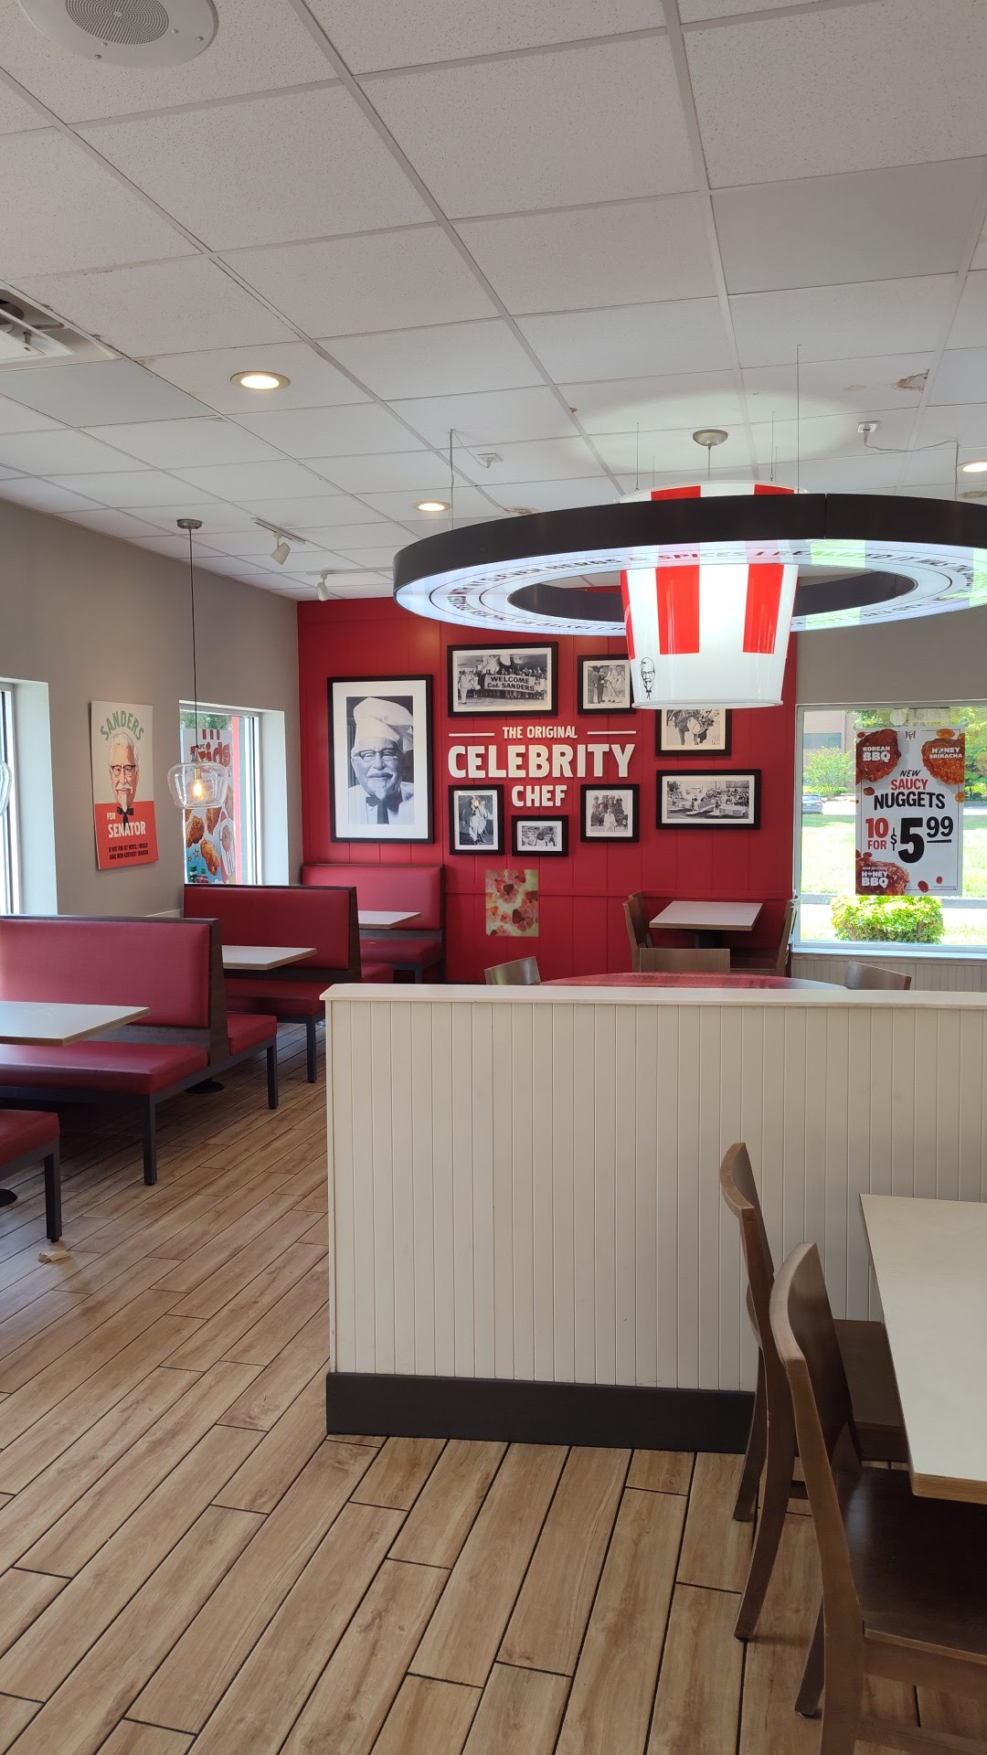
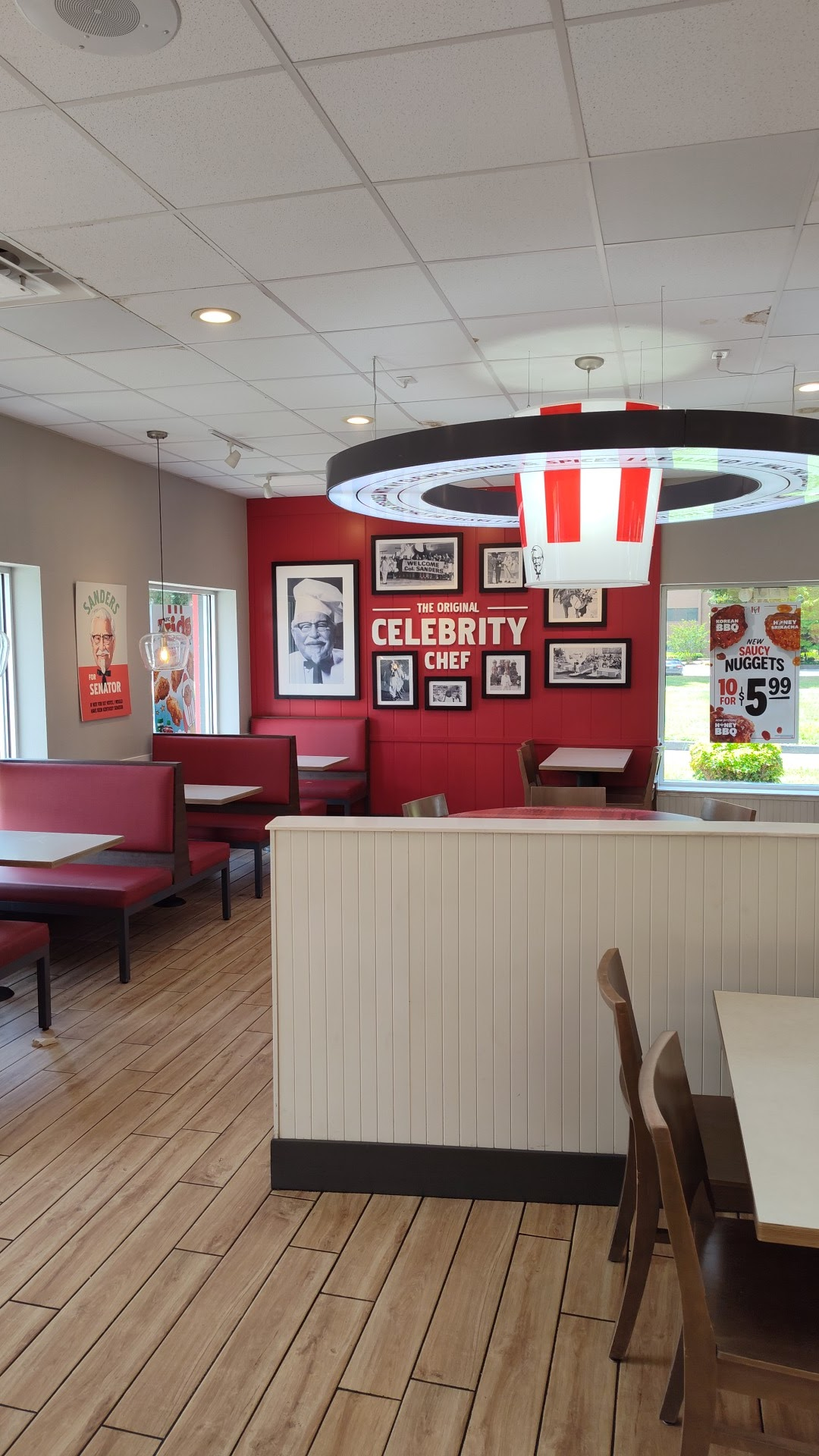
- wall art (512, 902)
